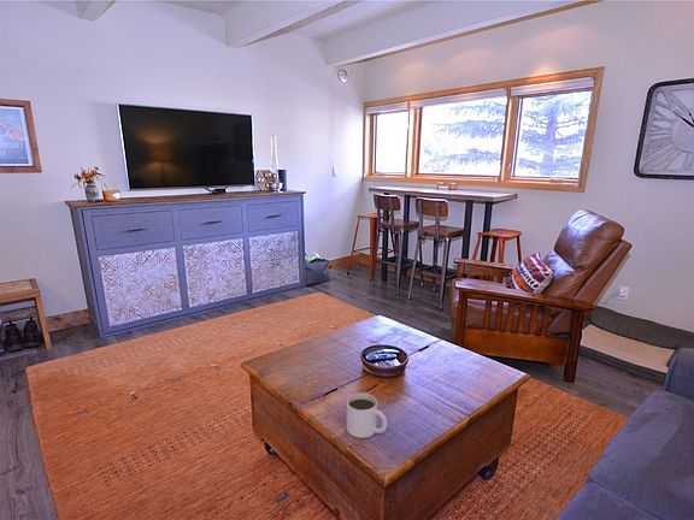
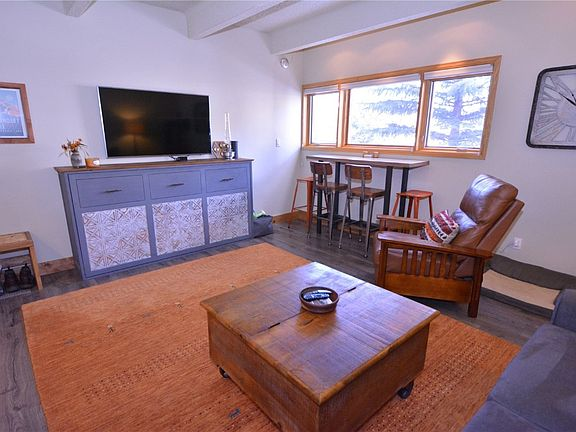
- mug (366, 416)
